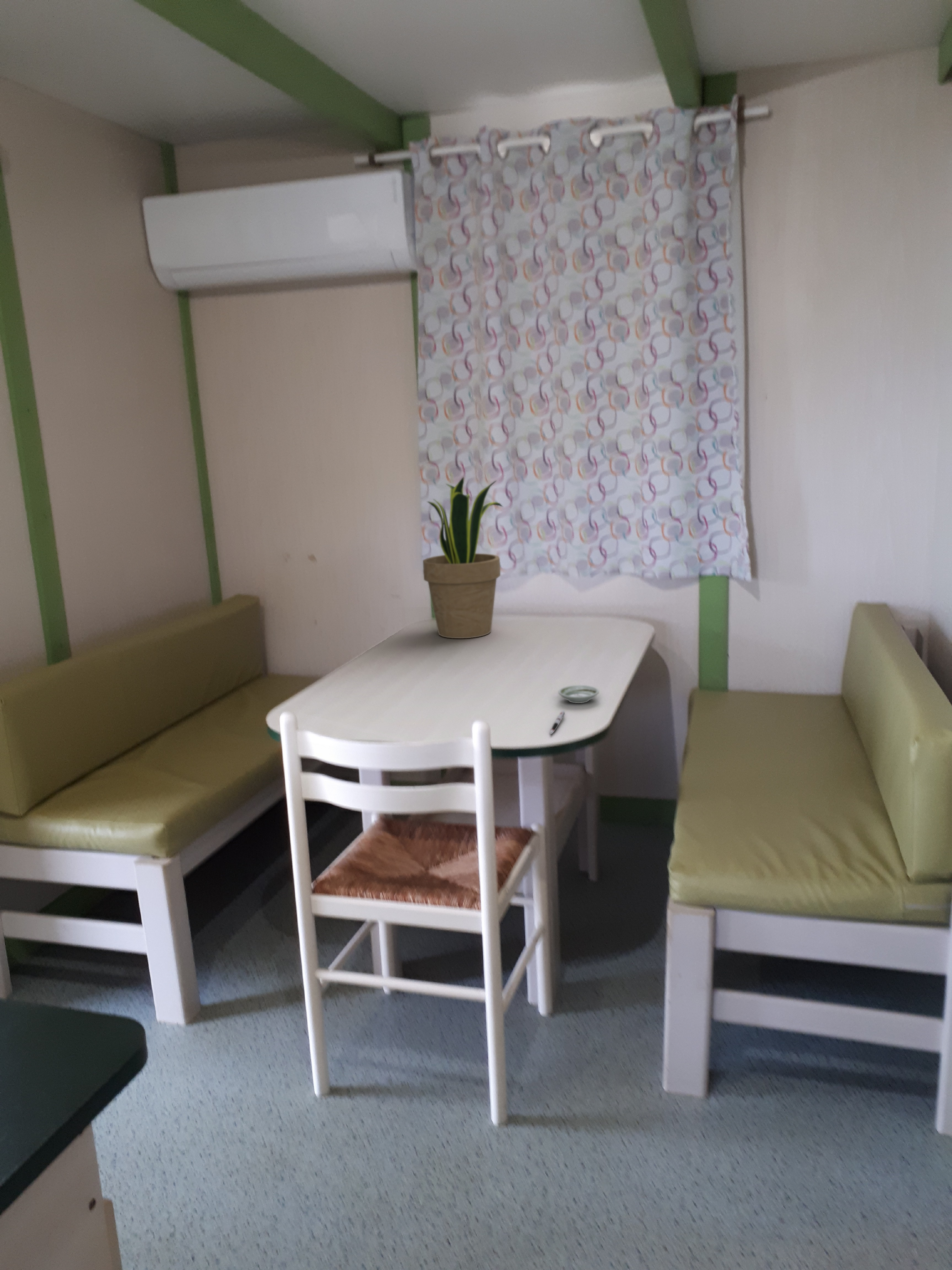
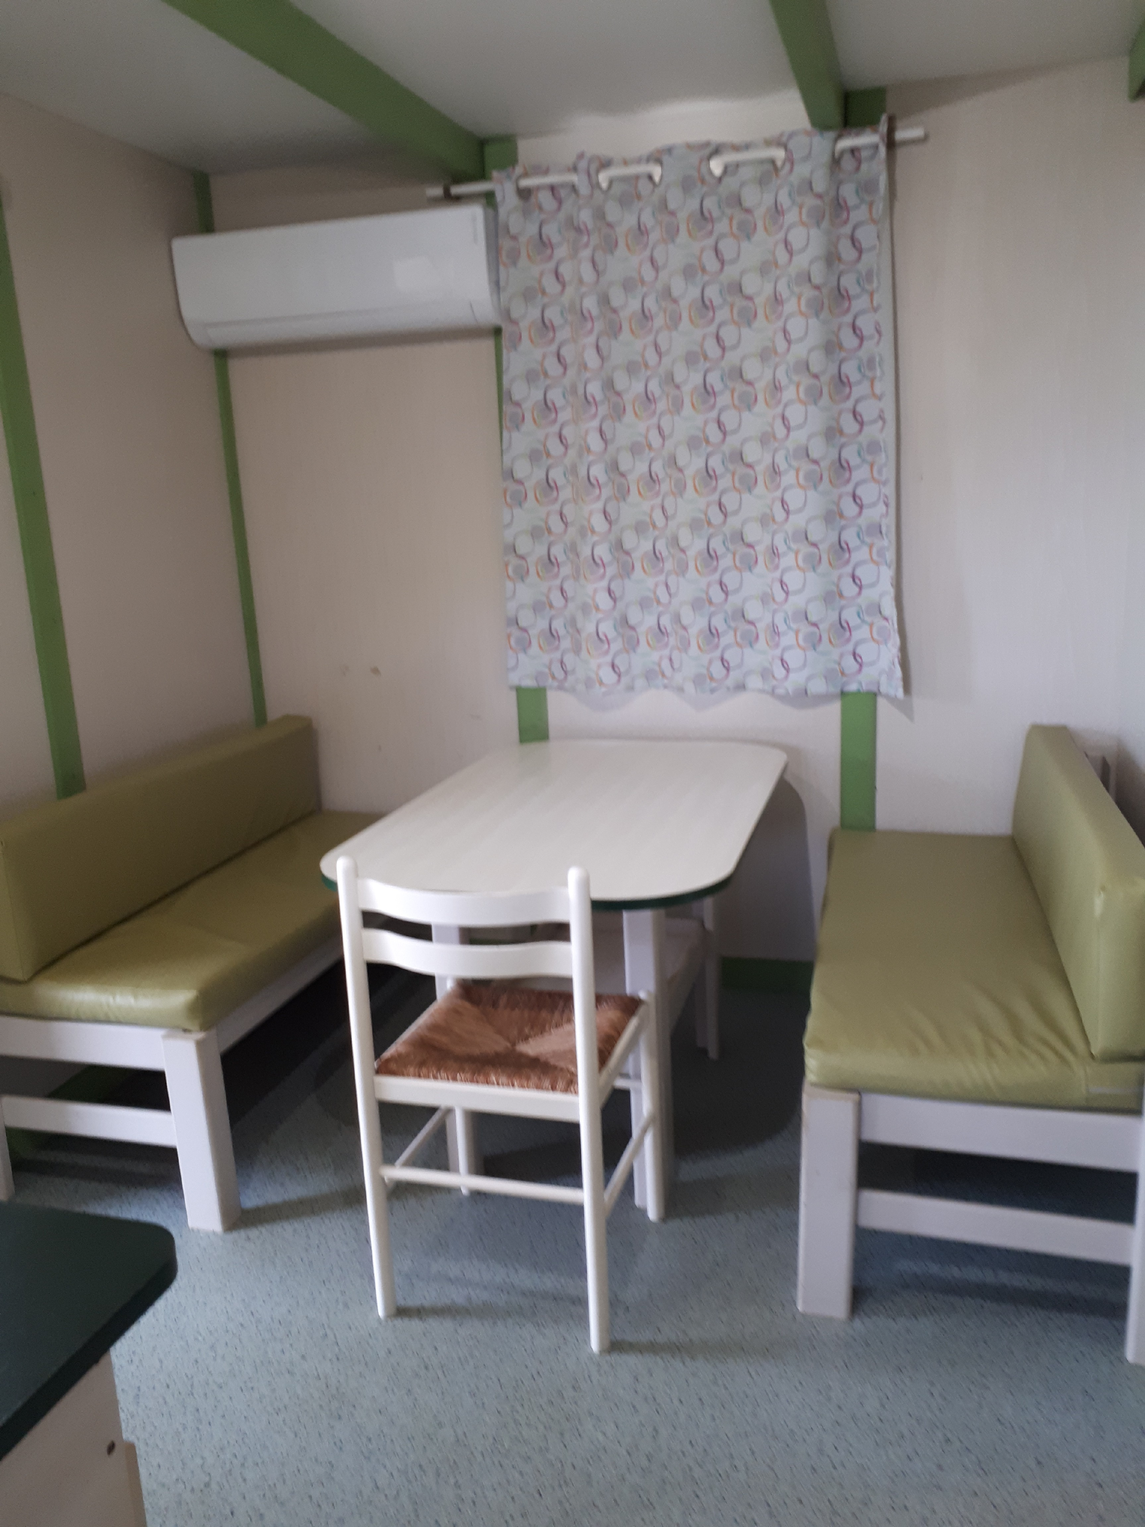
- saucer (579, 695)
- potted plant (468, 556)
- pen (558, 722)
